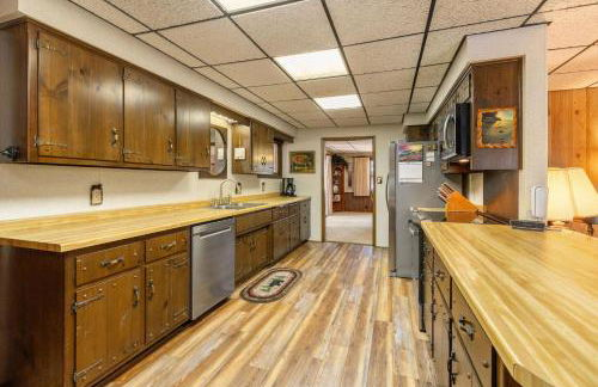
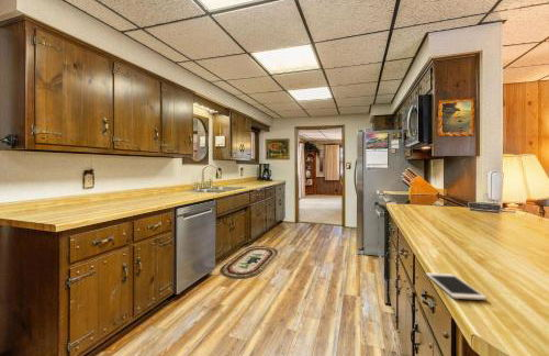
+ cell phone (452, 285)
